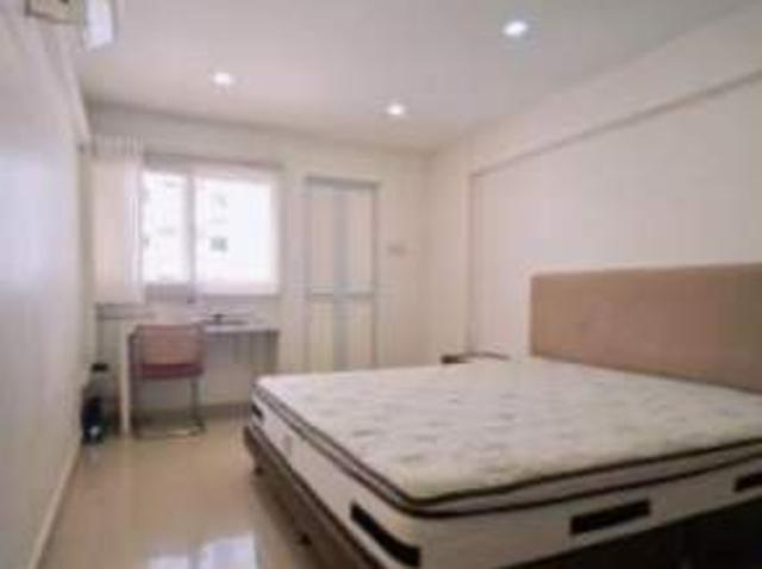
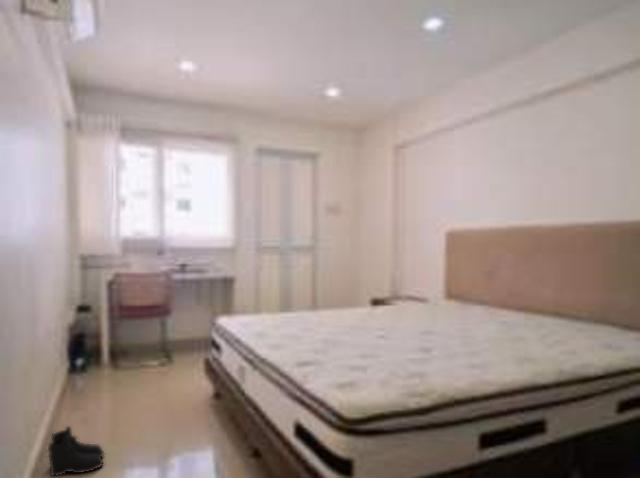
+ boots (76, 447)
